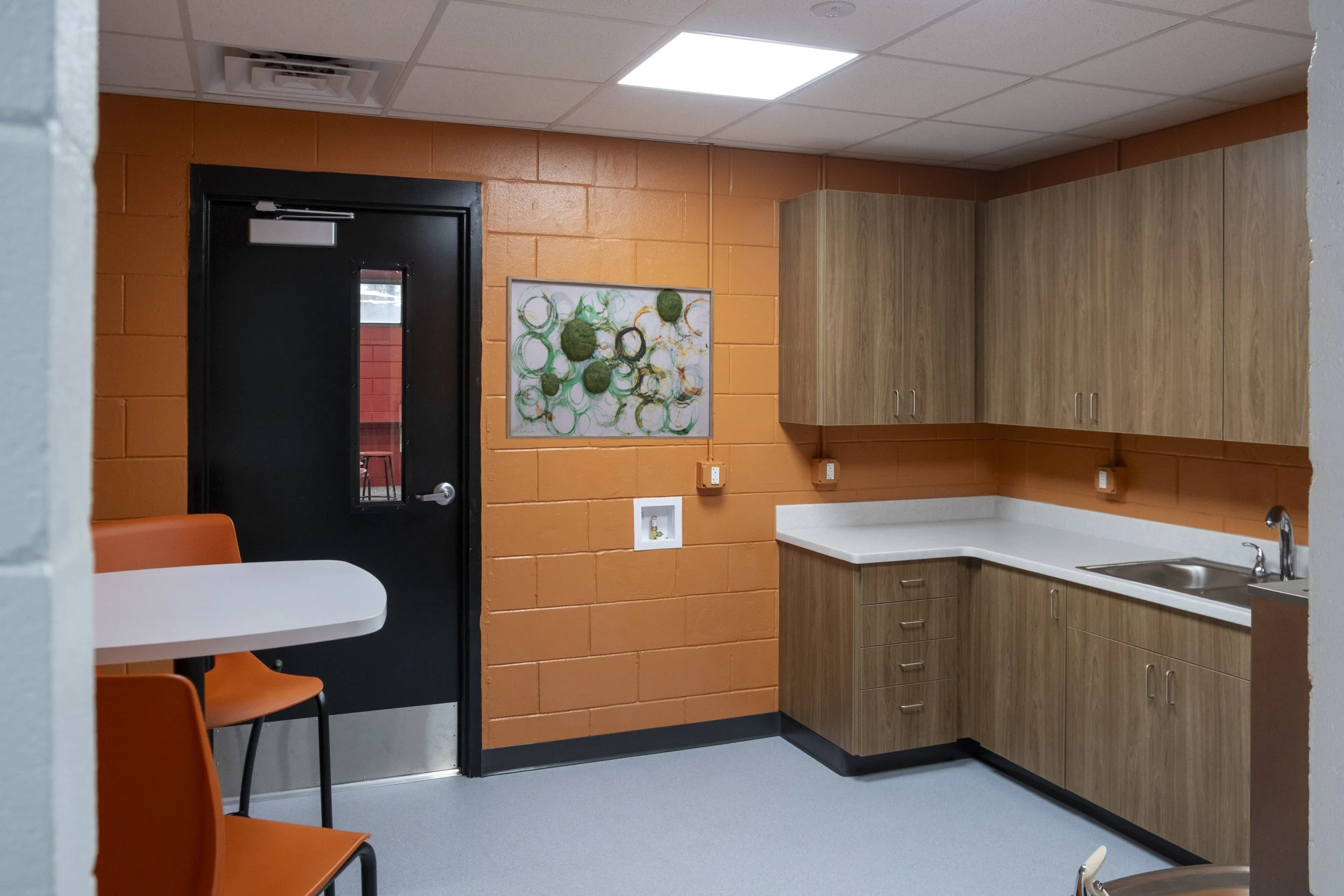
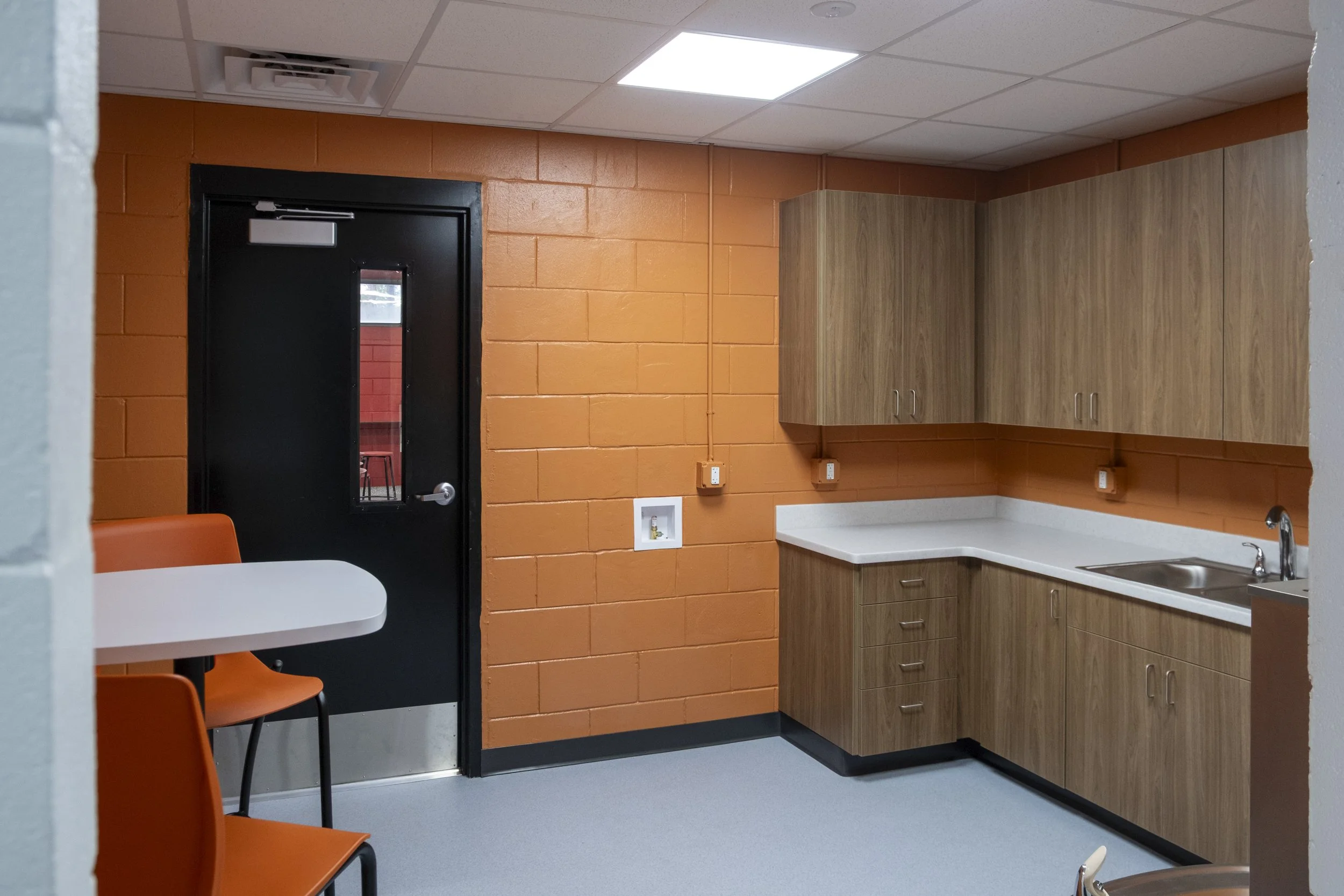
- wall art (614, 361)
